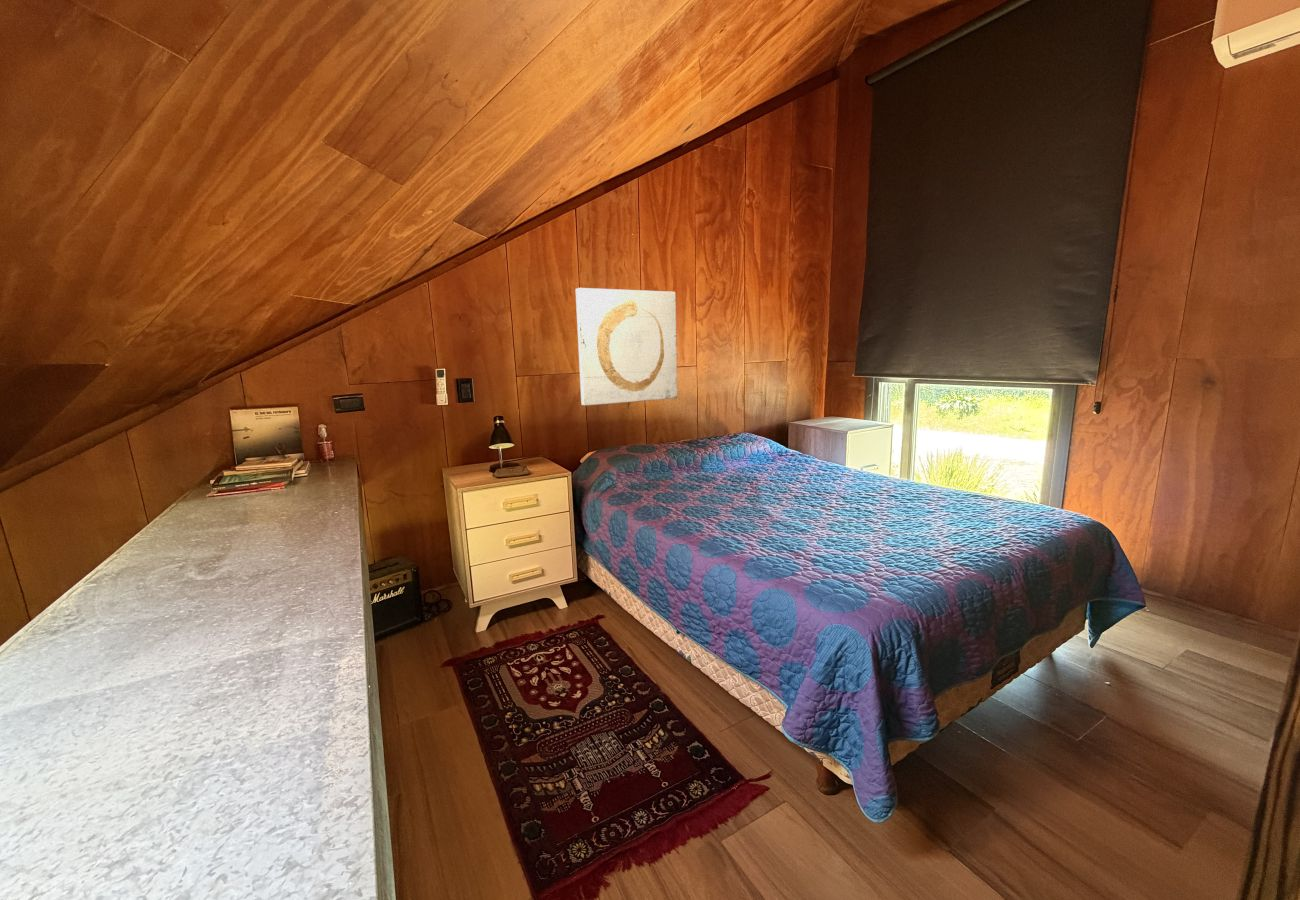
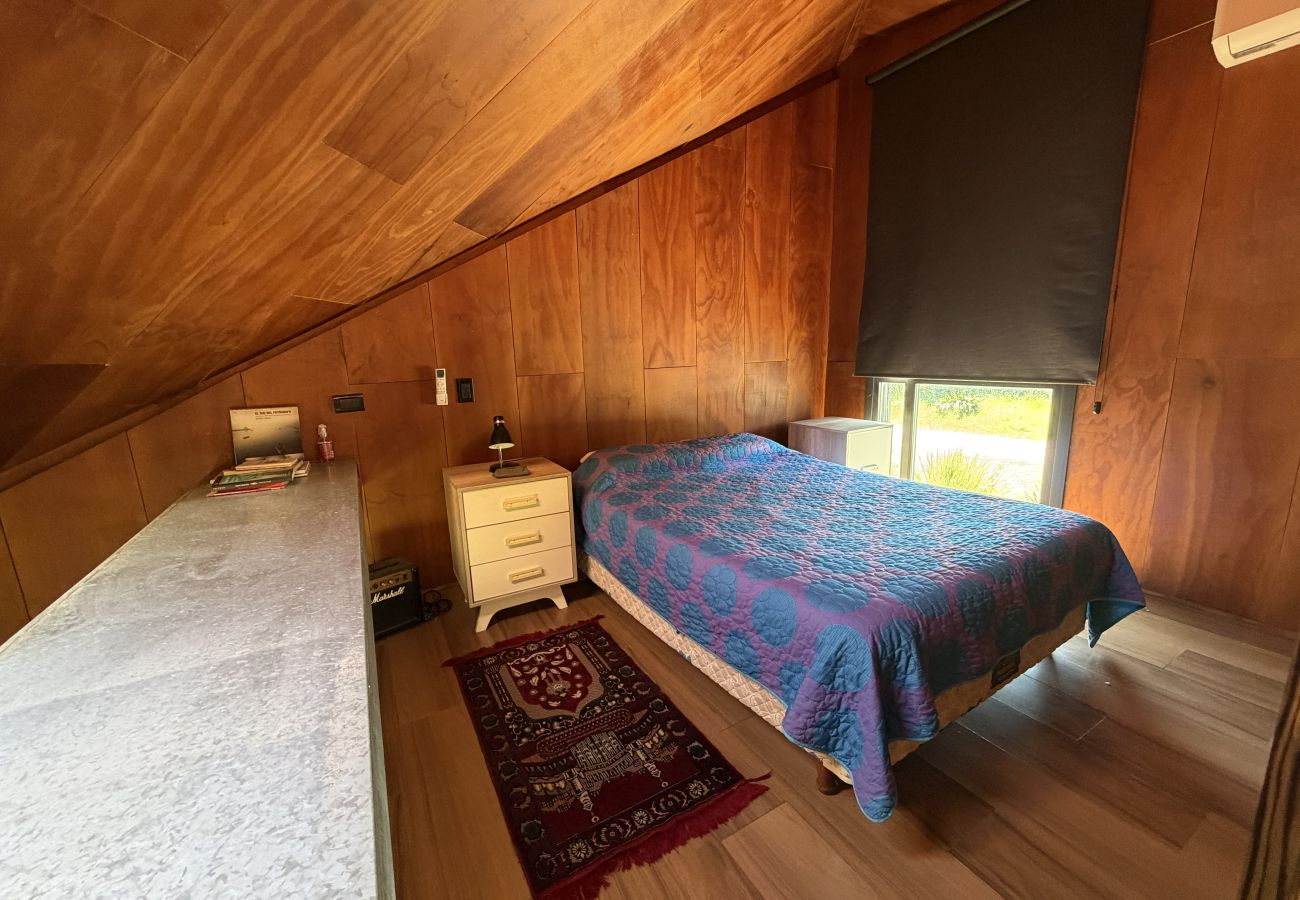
- wall art (629, 347)
